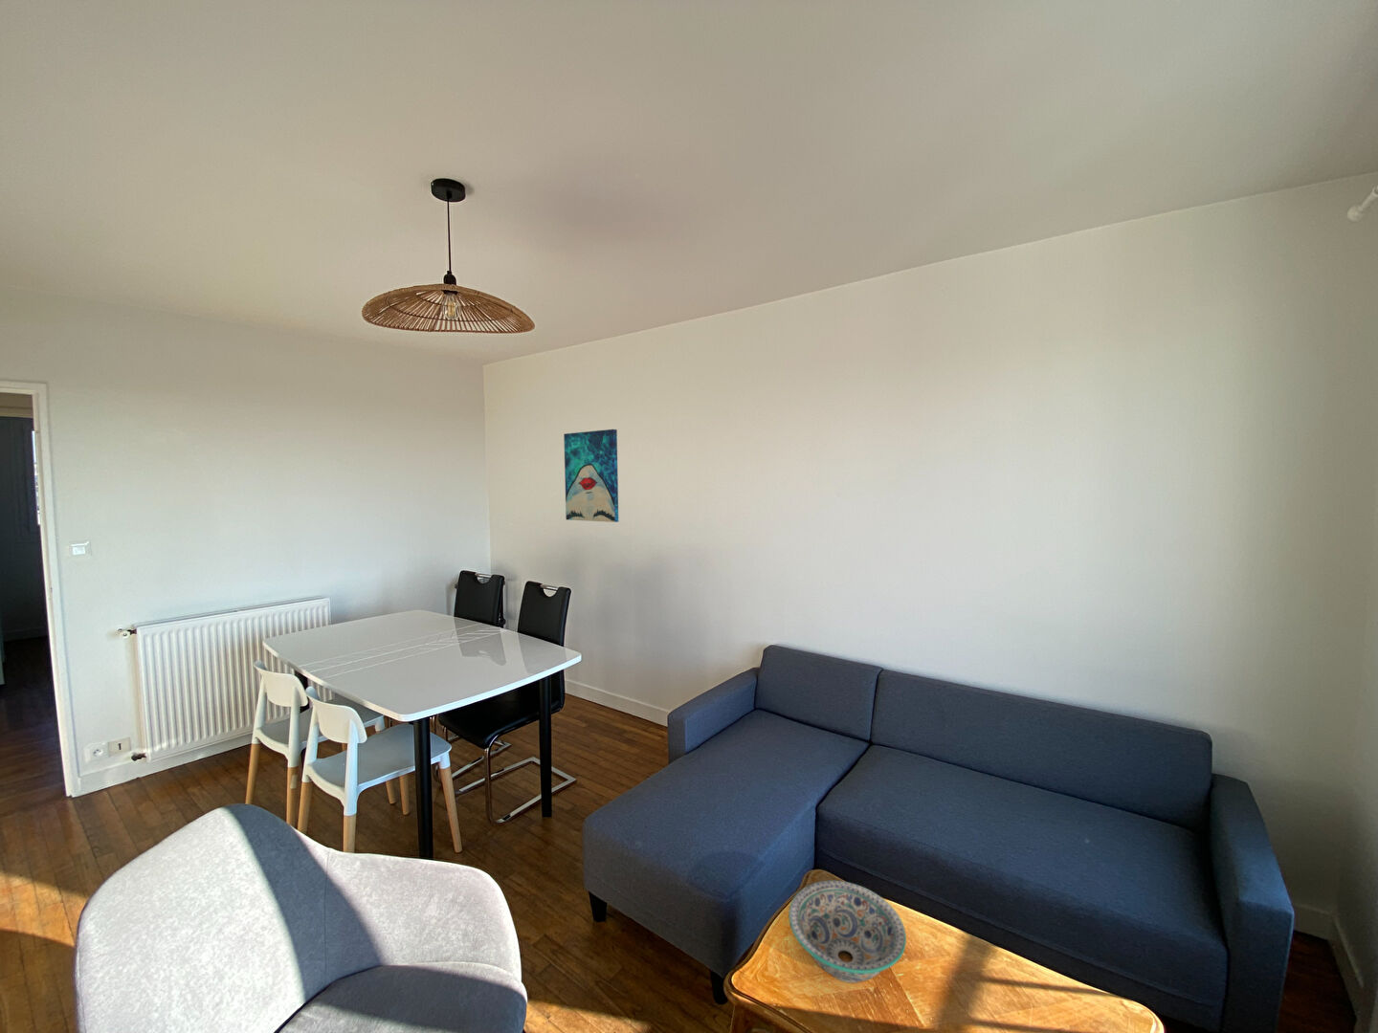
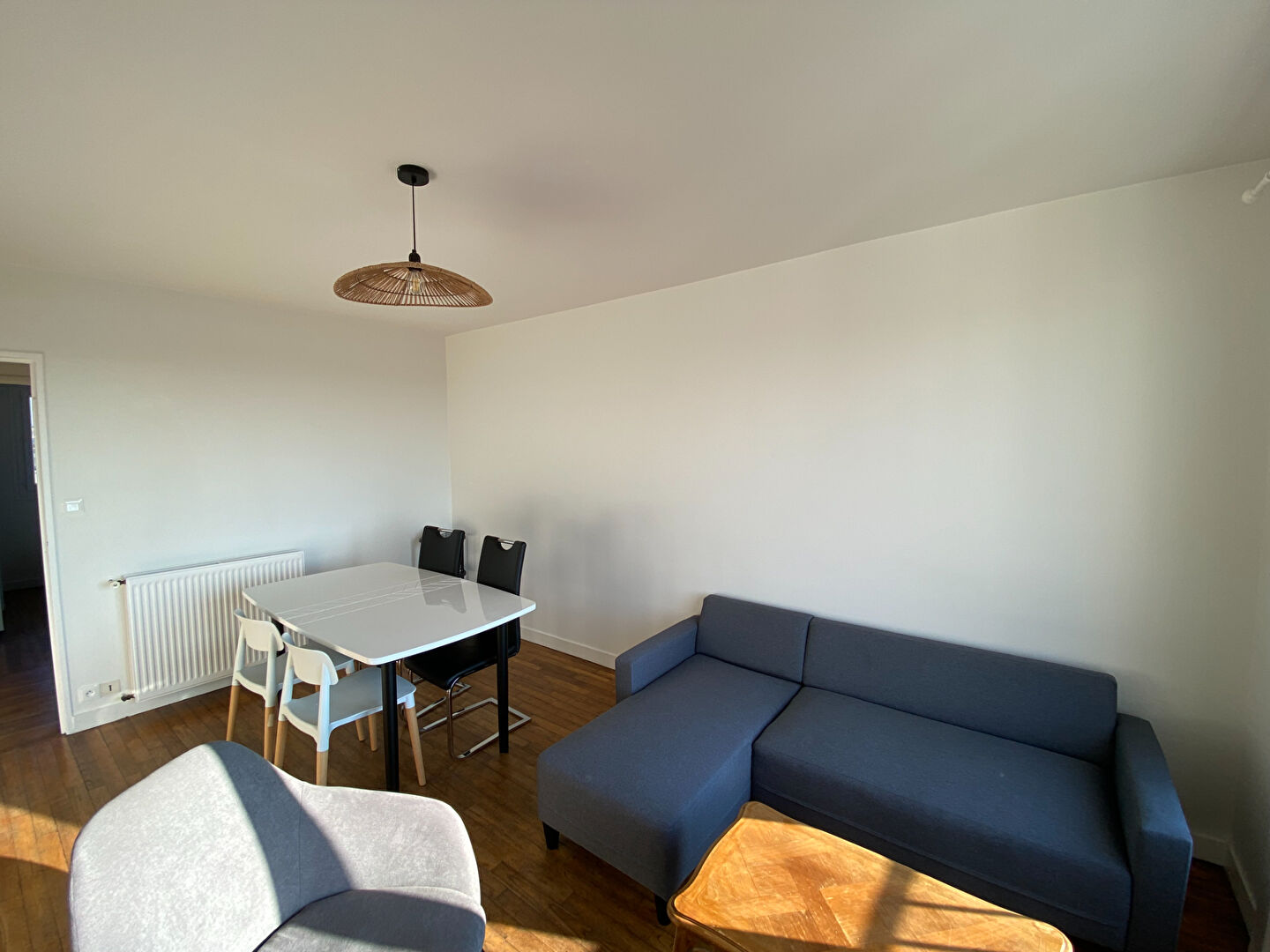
- decorative bowl (845, 940)
- wall art (589, 476)
